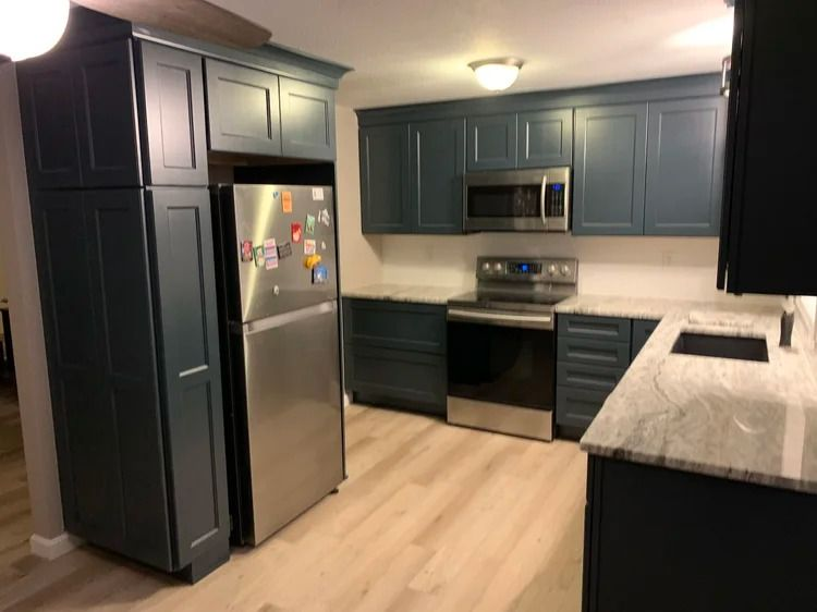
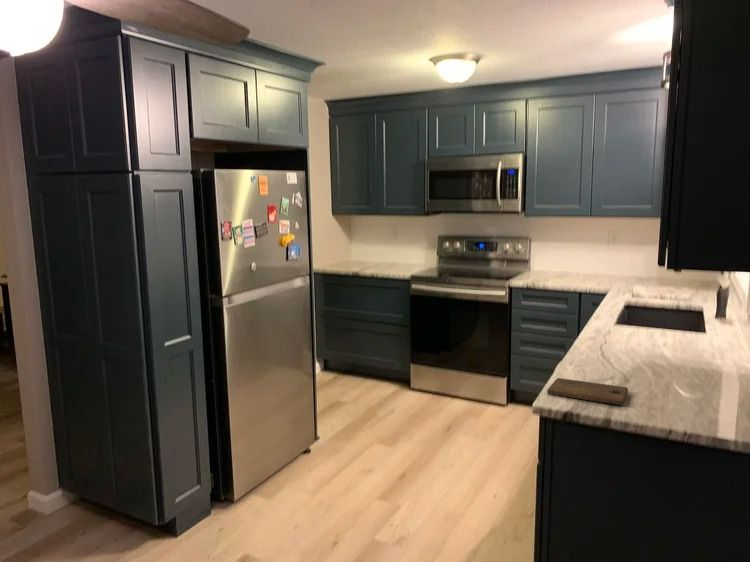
+ cutting board (587, 390)
